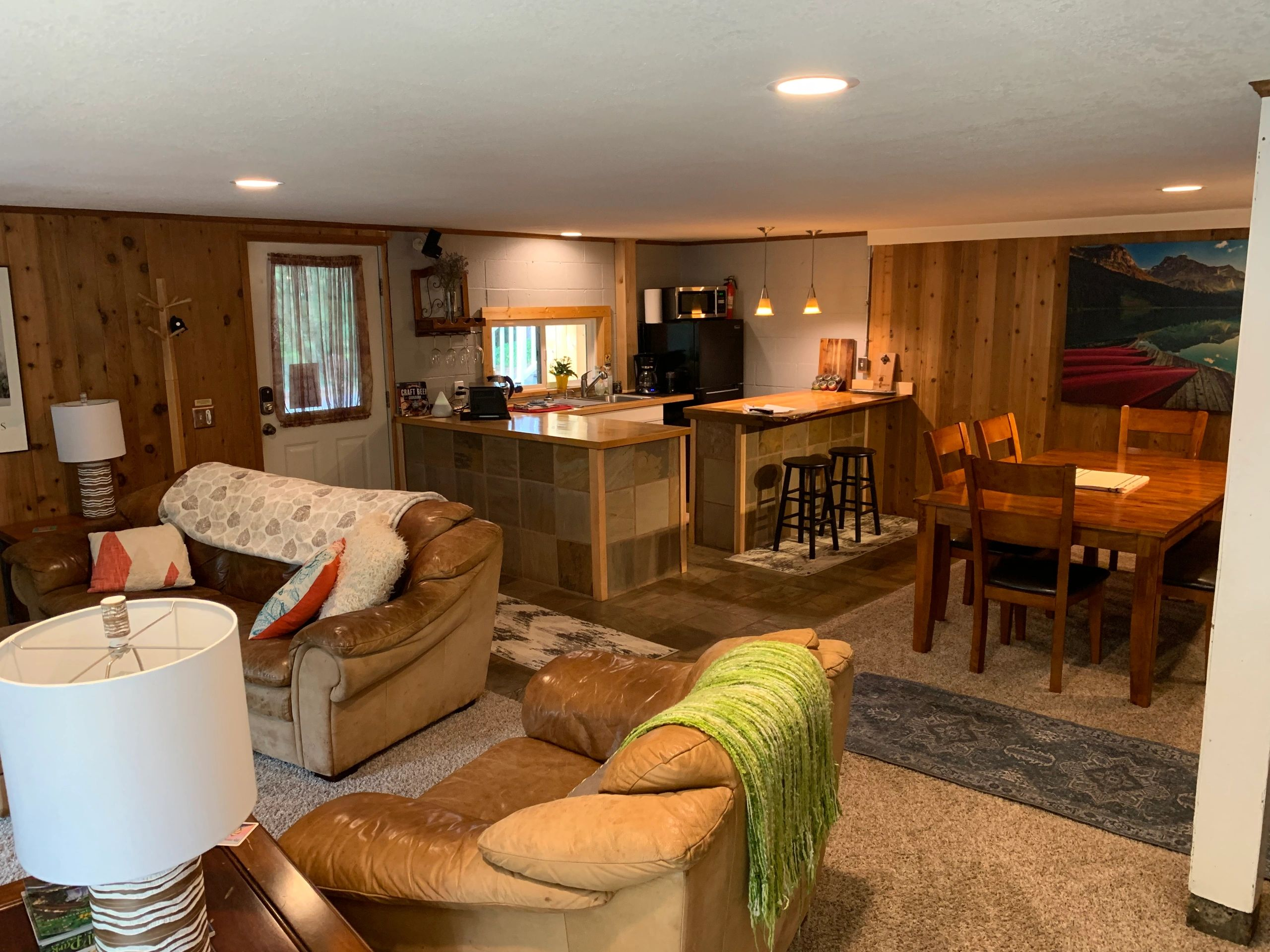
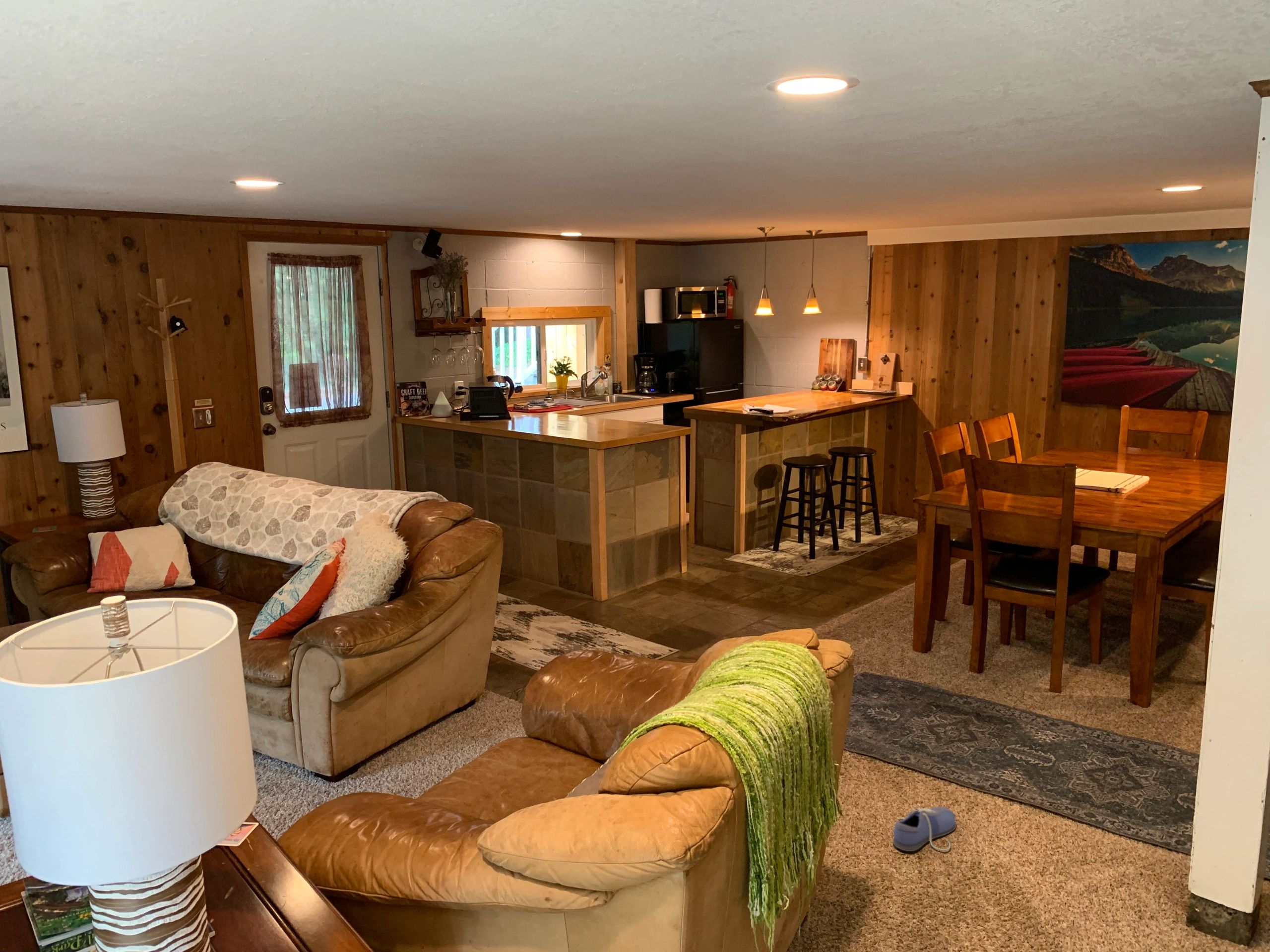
+ shoe (924, 820)
